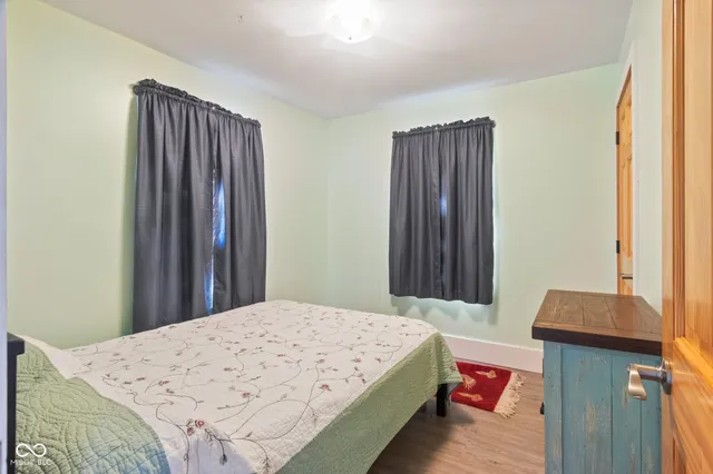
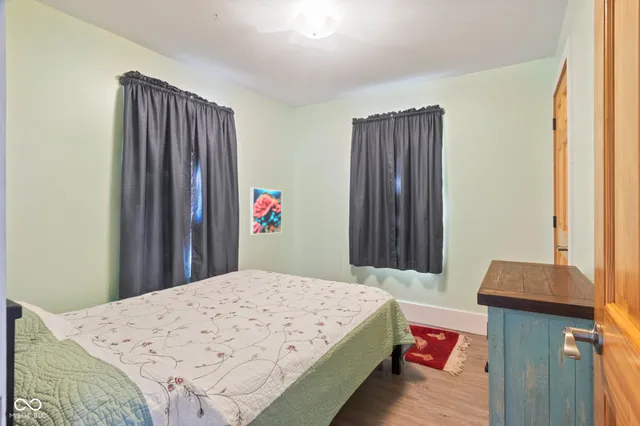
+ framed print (267, 211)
